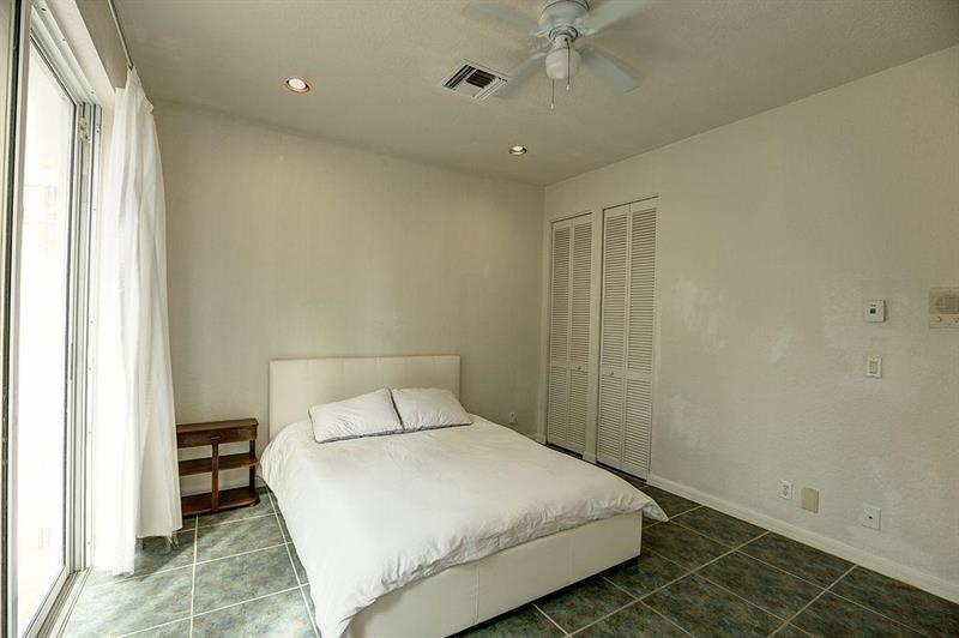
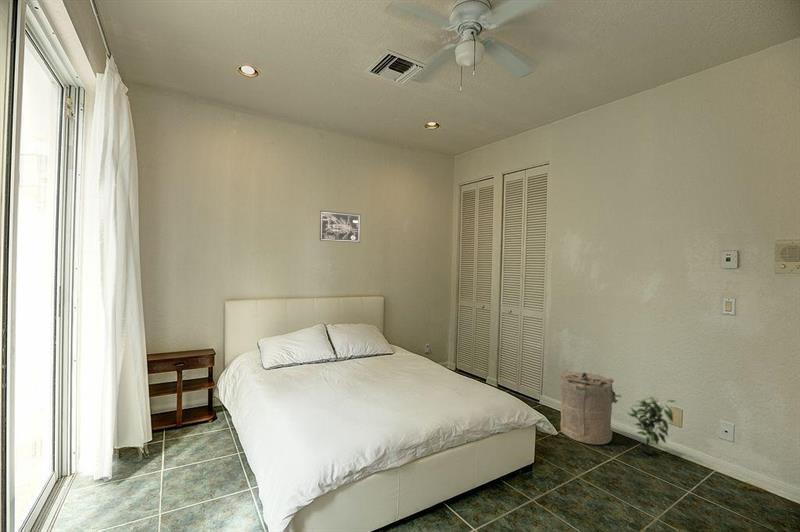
+ potted plant (651, 423)
+ wall art (340, 227)
+ laundry hamper (584, 402)
